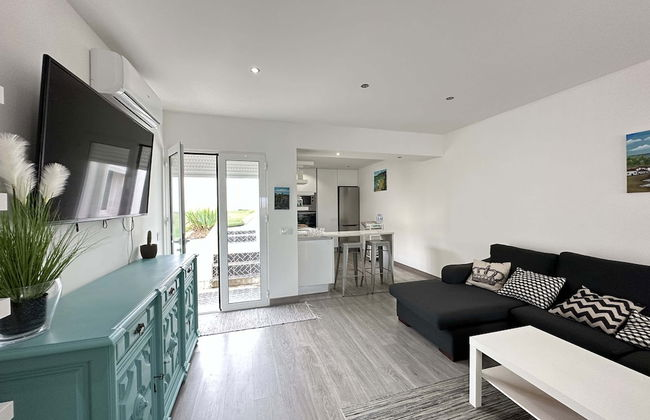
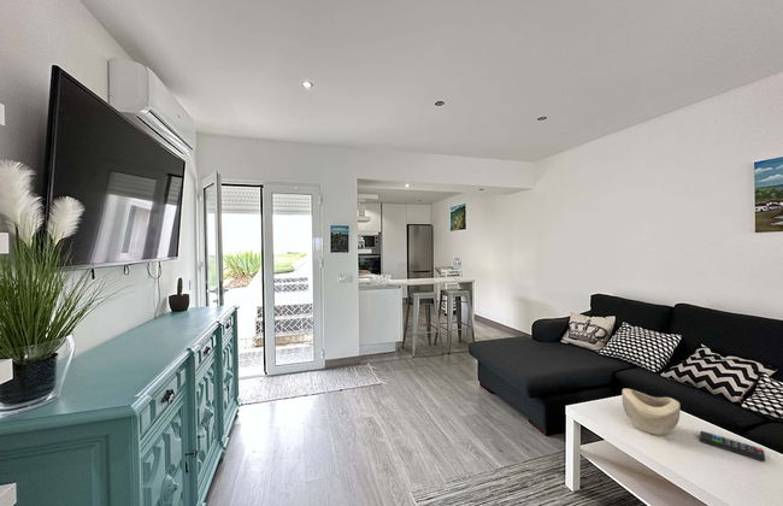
+ remote control (730, 445)
+ decorative bowl (649, 411)
